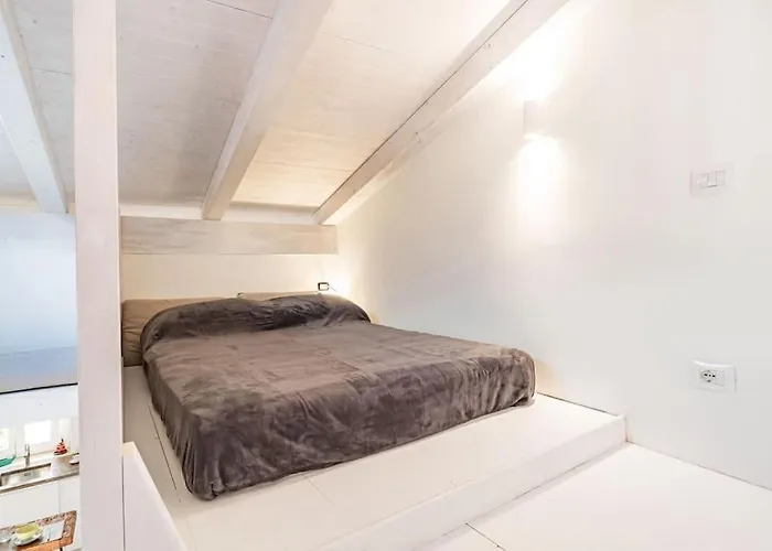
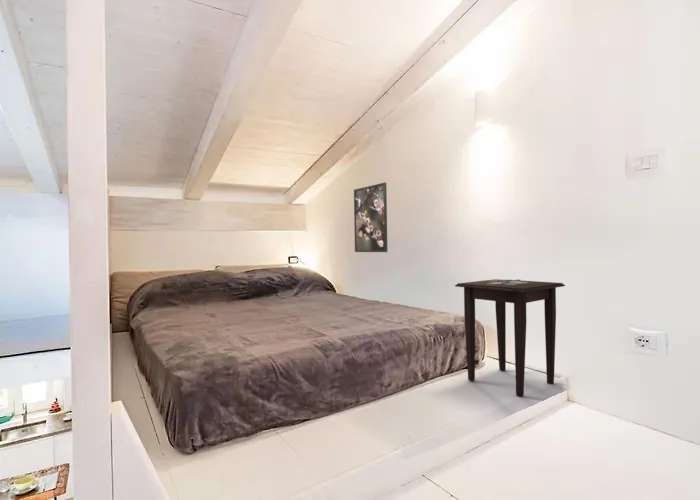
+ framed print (369, 219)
+ side table (505, 330)
